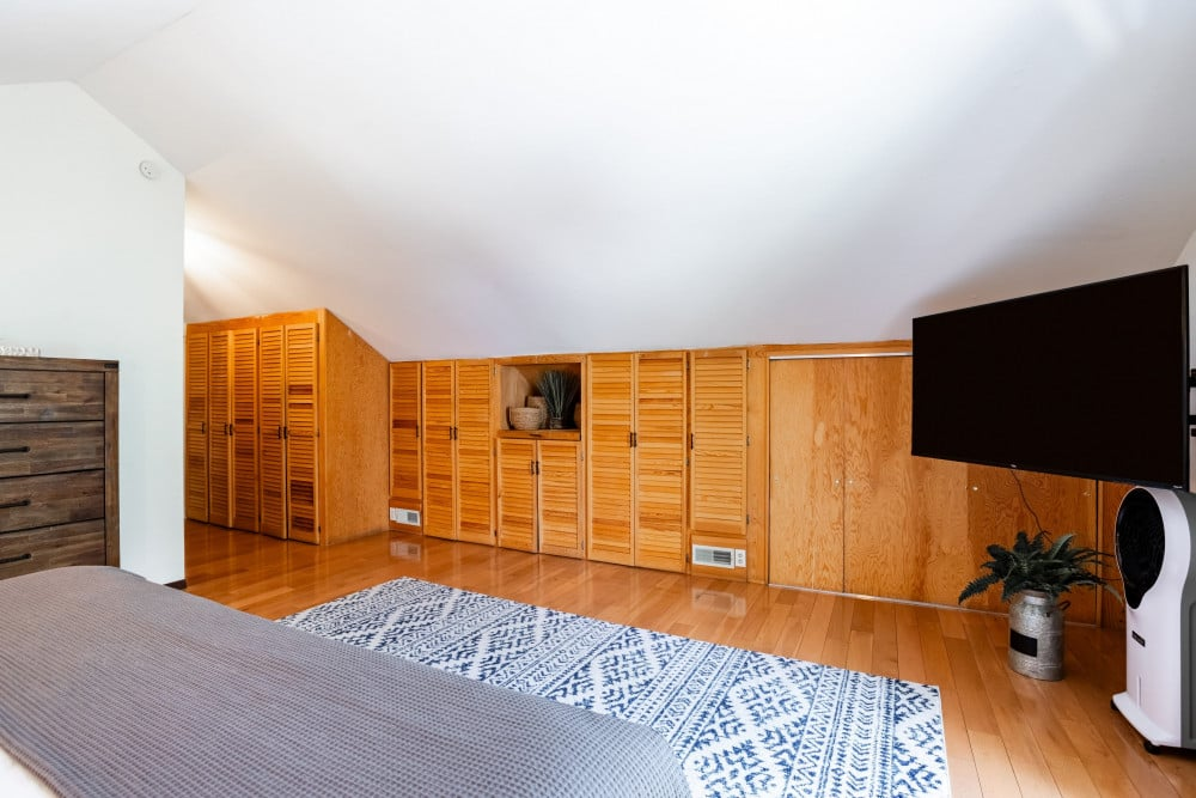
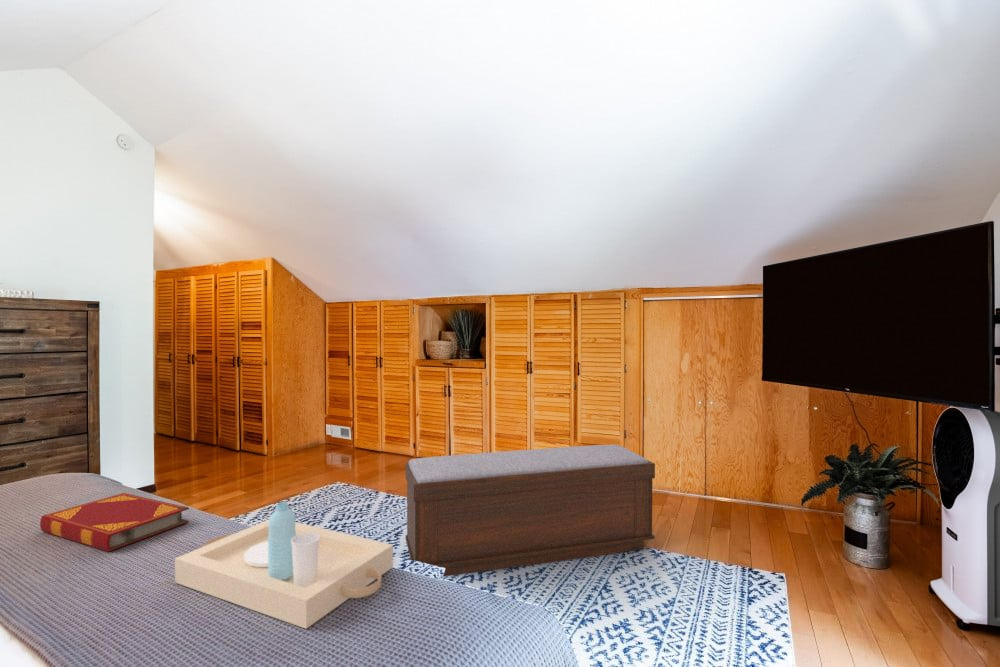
+ hardback book (116, 519)
+ bench (529, 502)
+ serving tray (287, 533)
